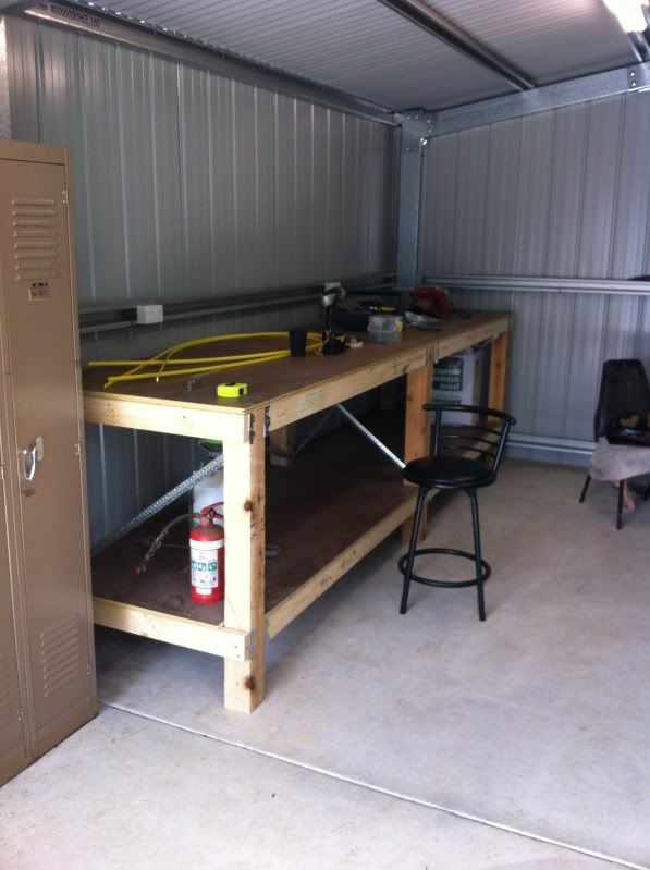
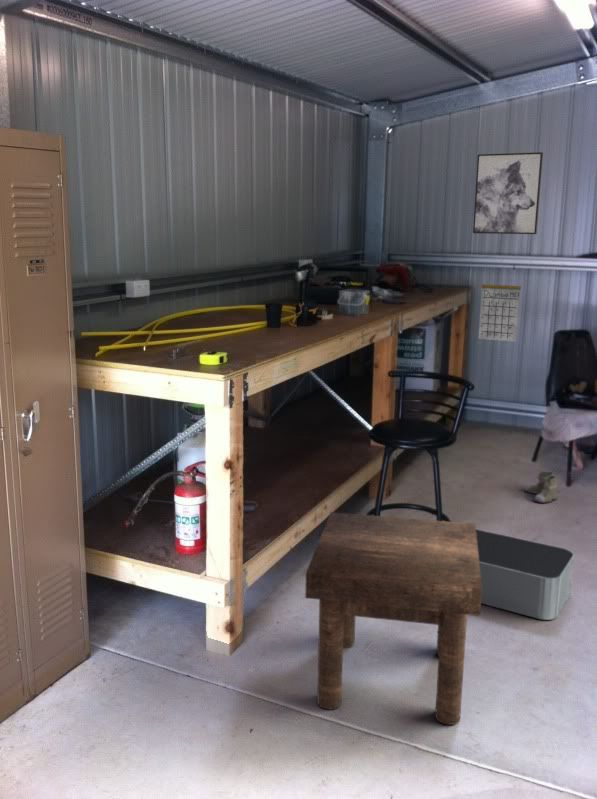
+ calendar (499, 306)
+ storage bin (503, 570)
+ stool (394, 613)
+ boots (542, 485)
+ wall art (506, 194)
